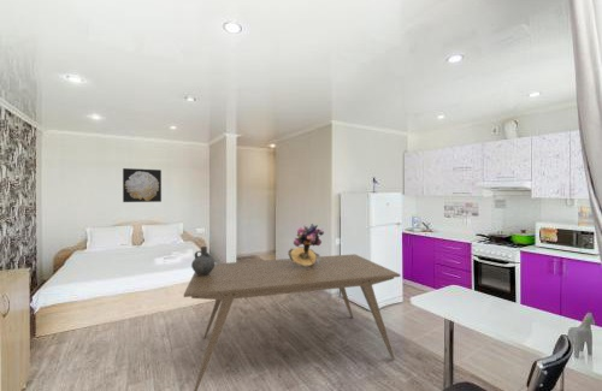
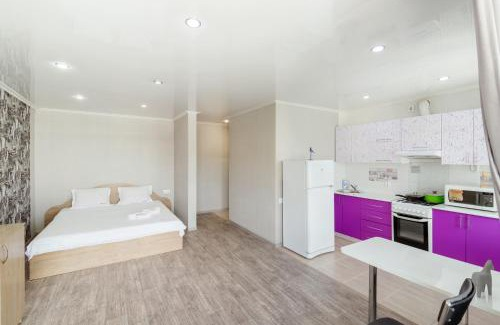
- ceramic jug (202, 260)
- bouquet (305, 243)
- dining table (291, 292)
- wall art (142, 185)
